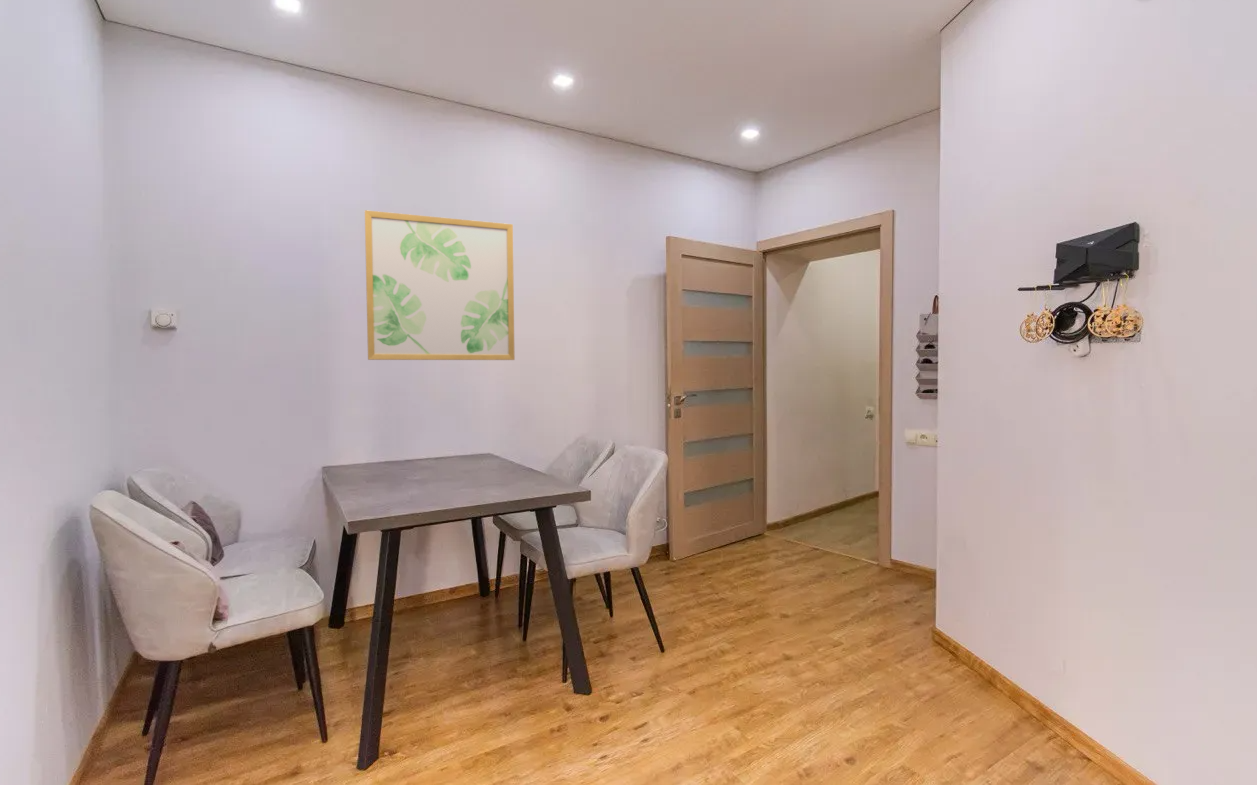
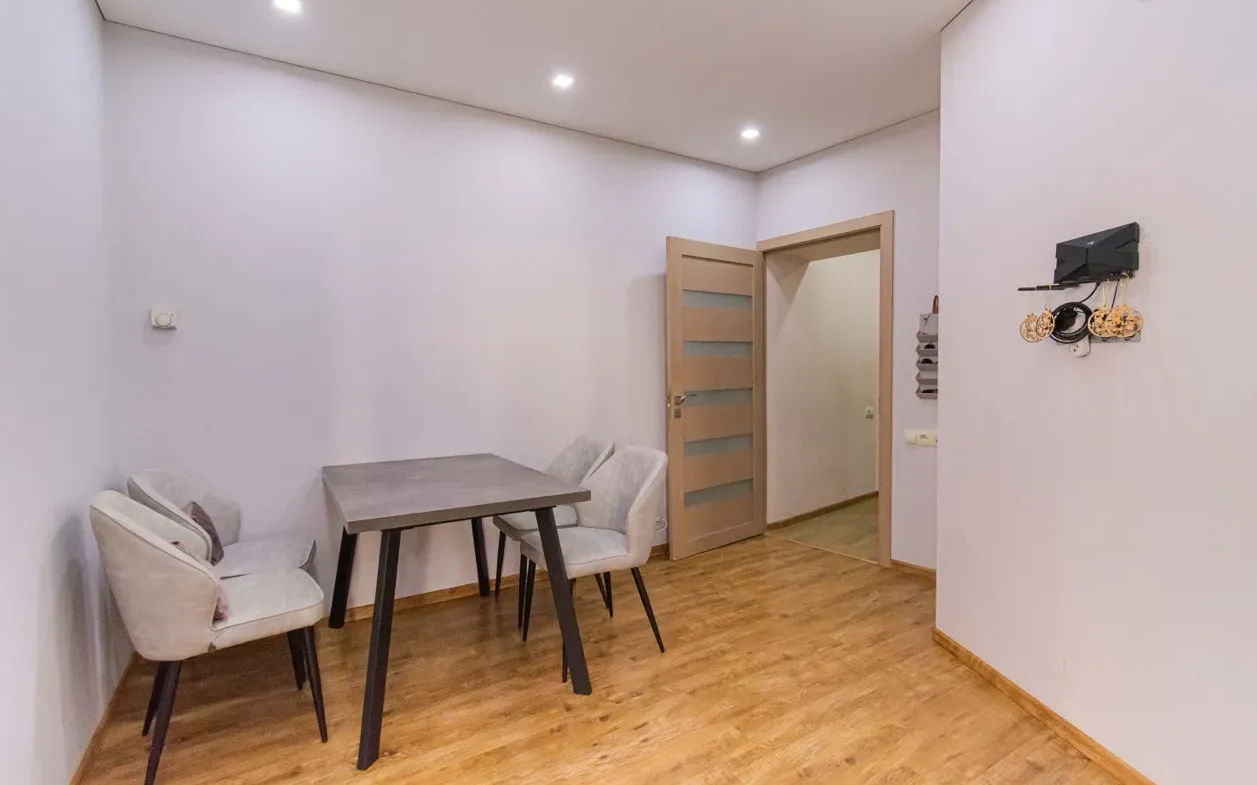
- wall art (443, 289)
